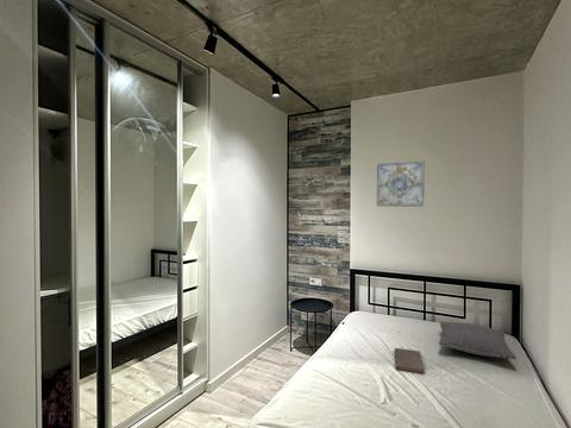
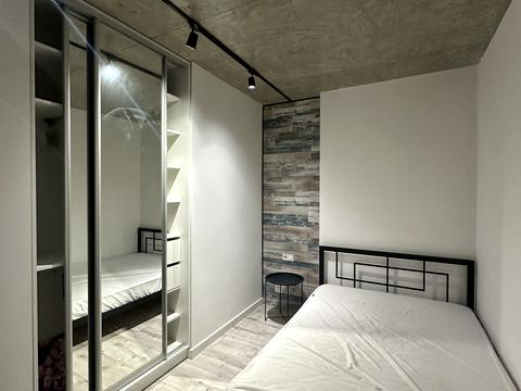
- pillow (472, 338)
- wall art (400, 184)
- book (408, 359)
